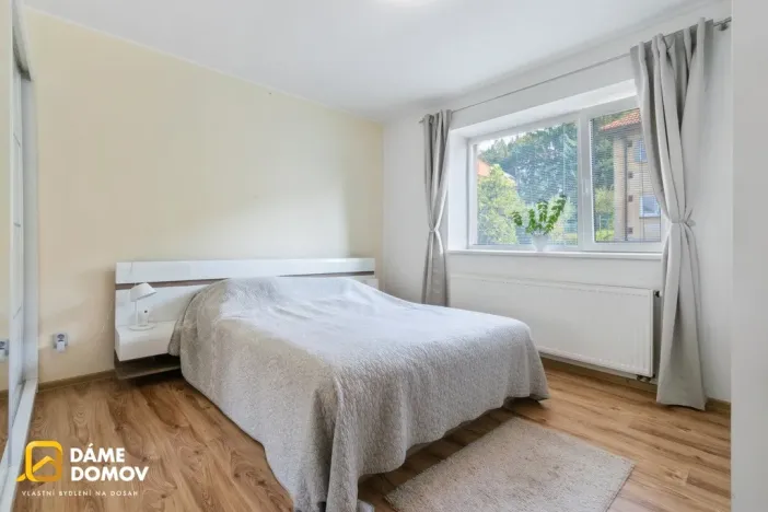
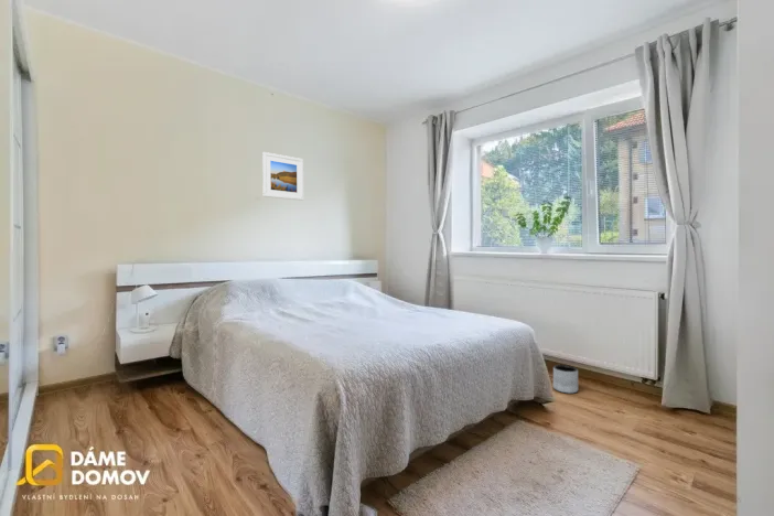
+ planter (565, 378)
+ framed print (283, 176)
